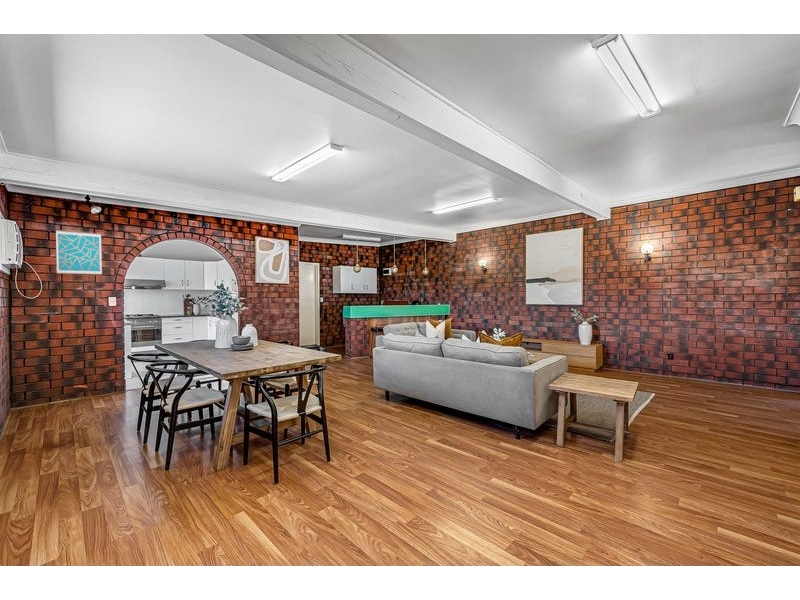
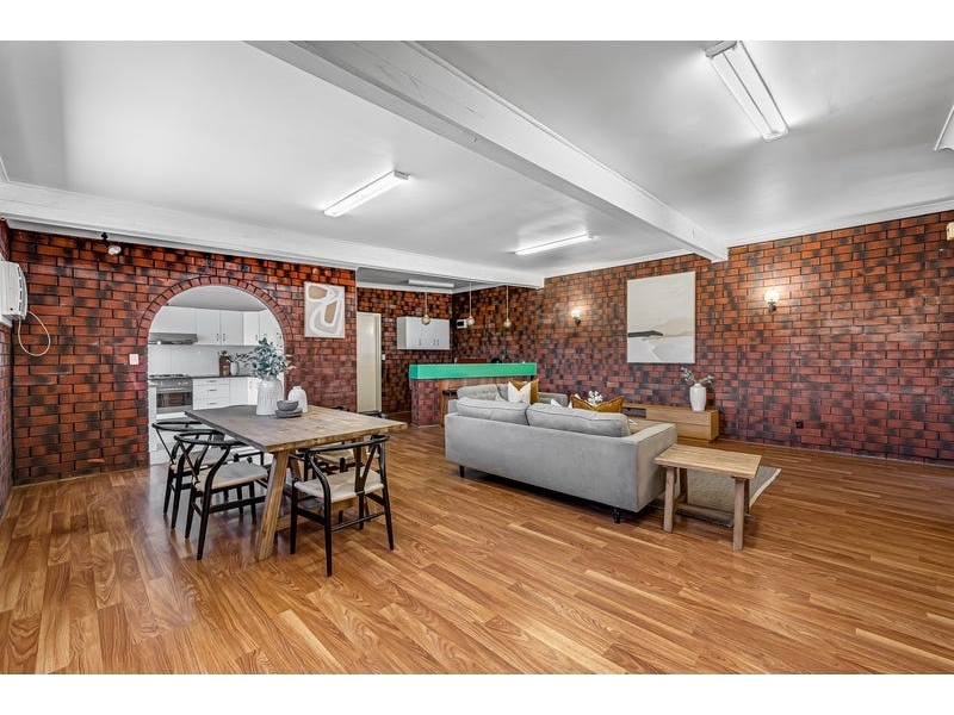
- wall art (79, 253)
